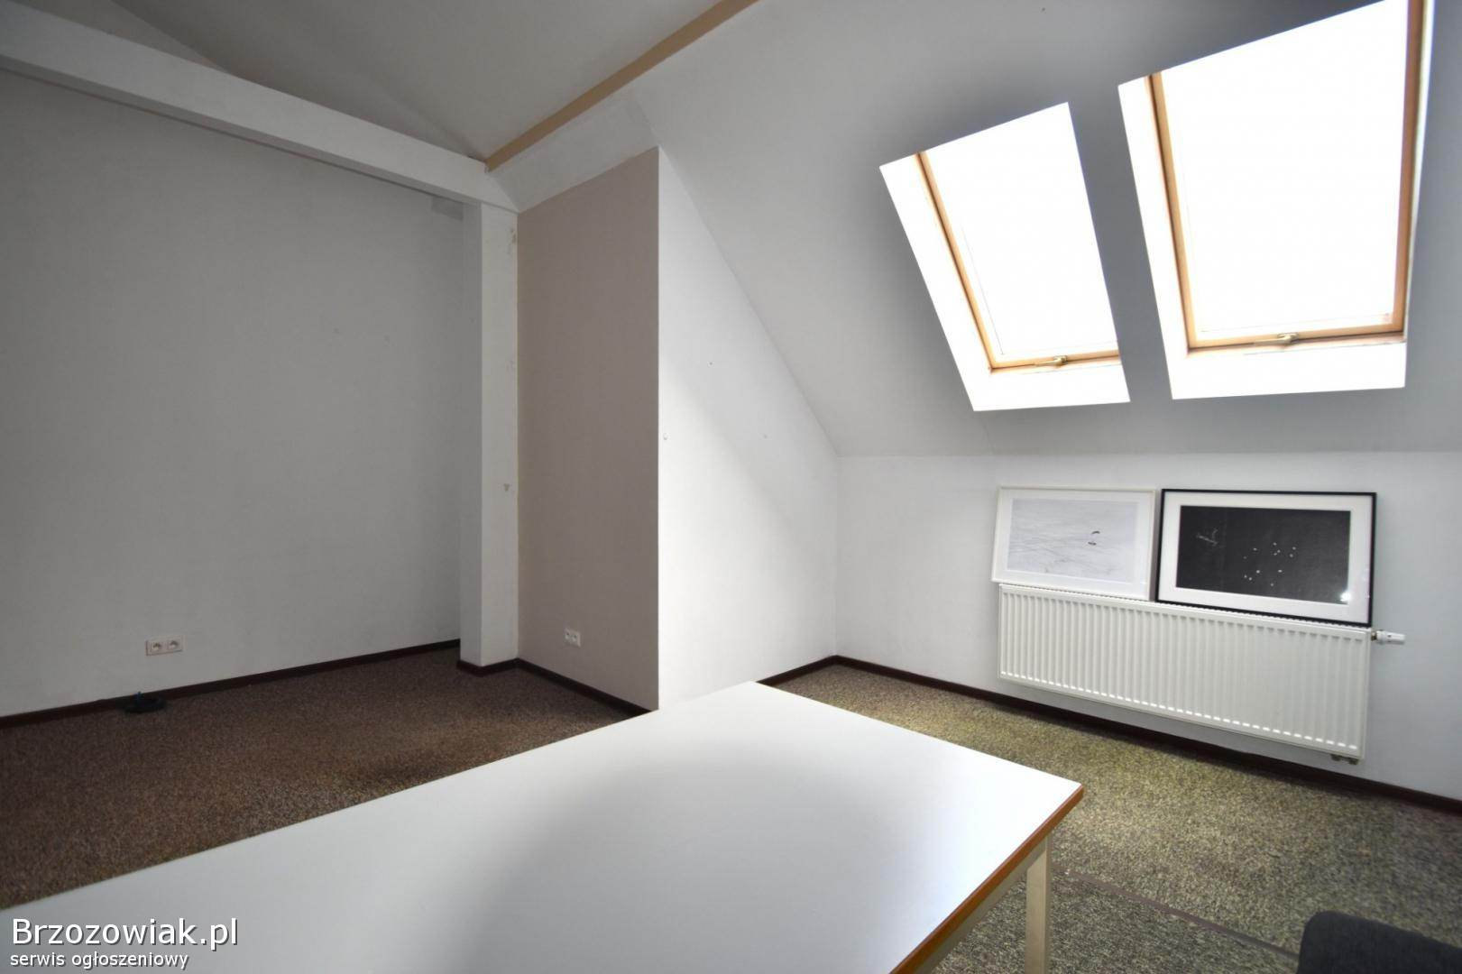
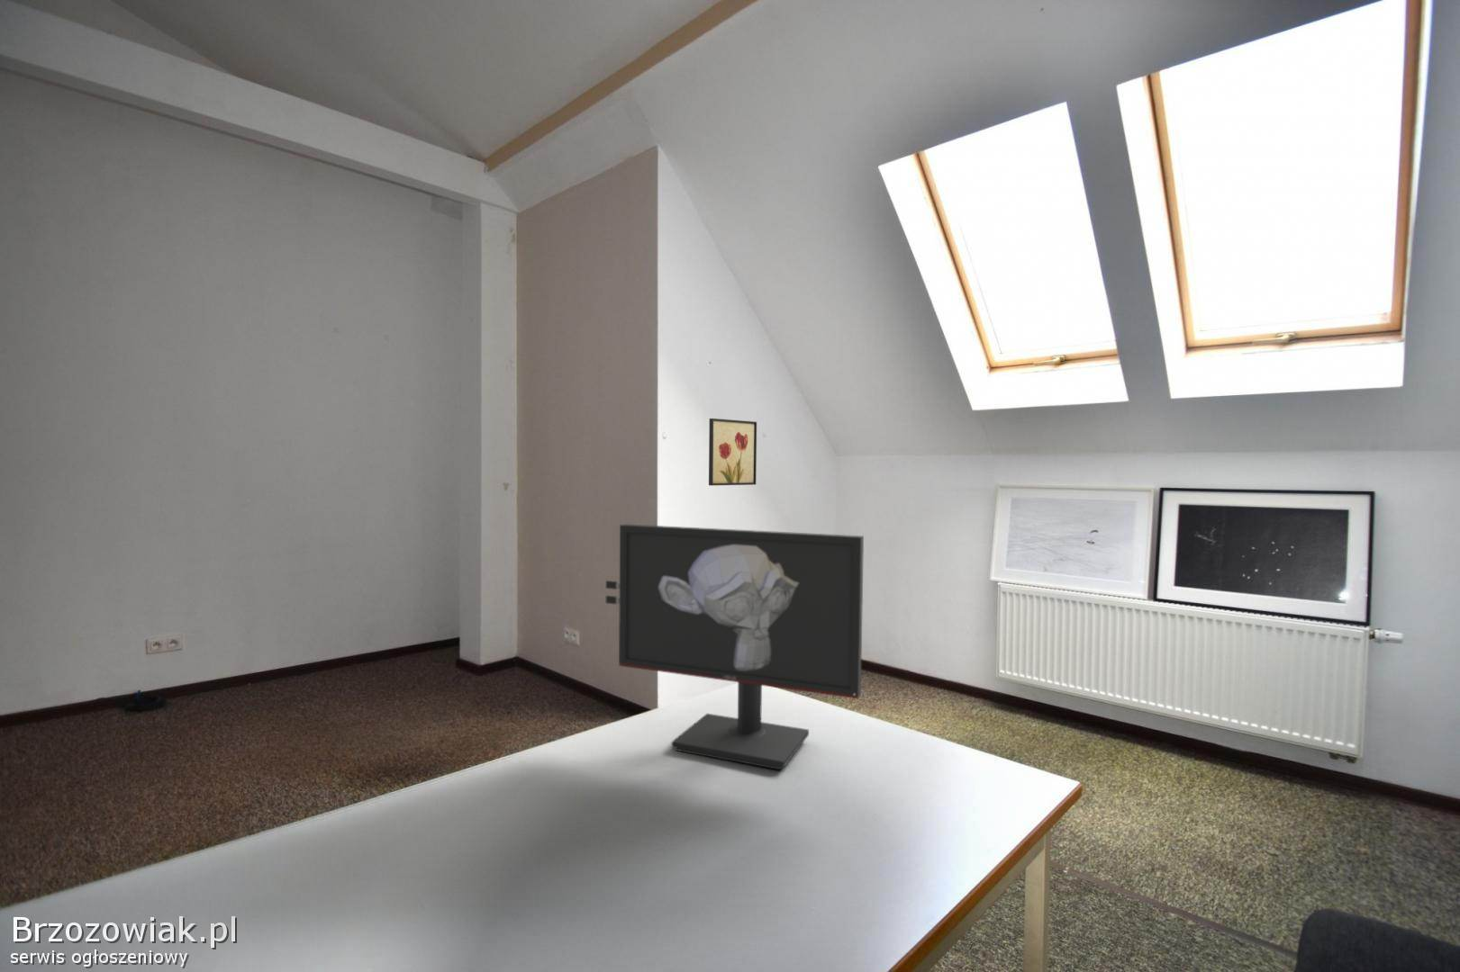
+ wall art (733, 451)
+ monitor (732, 636)
